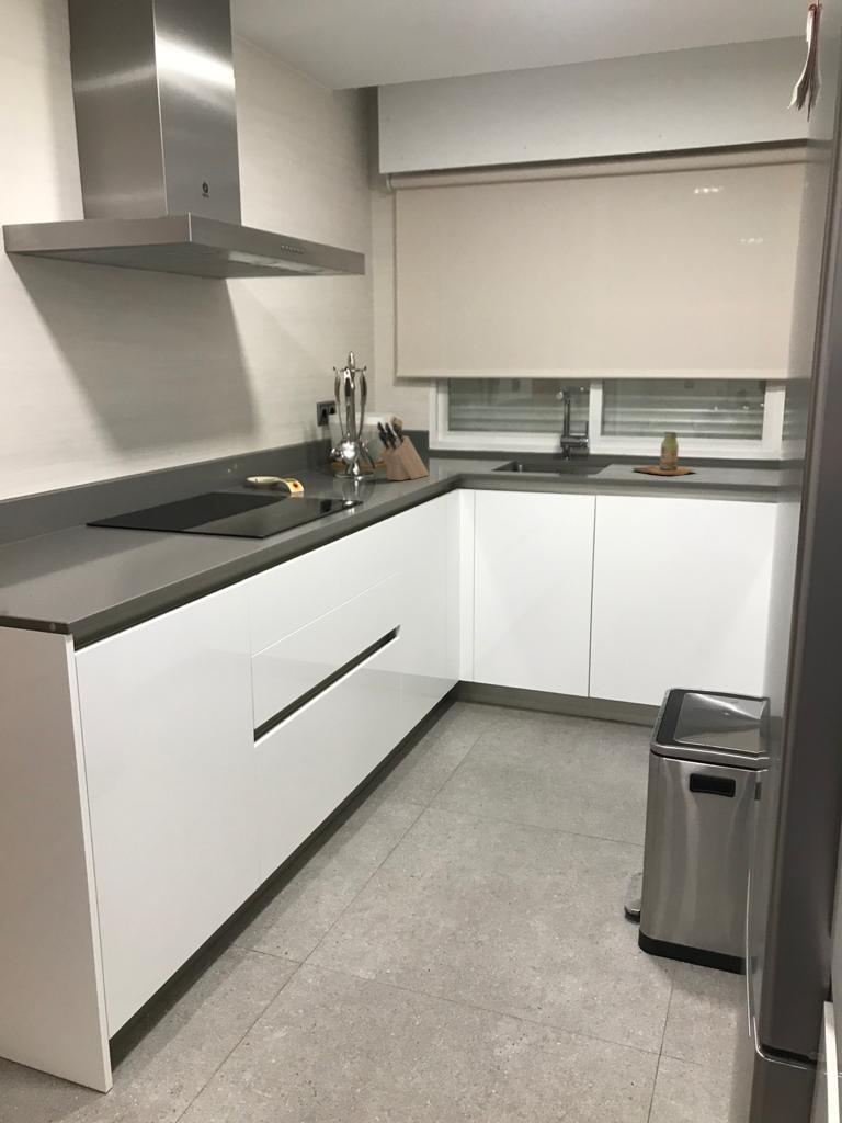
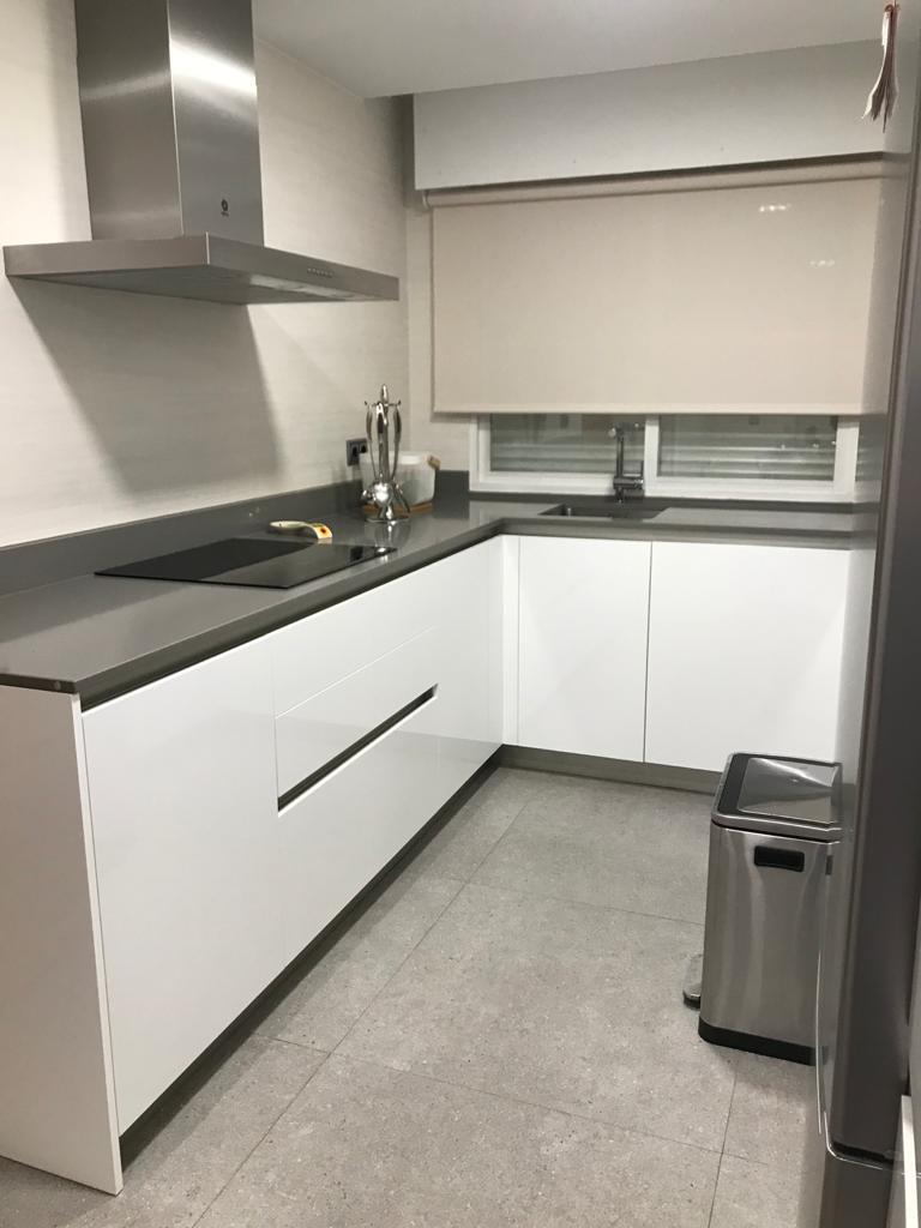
- bottle (664, 452)
- knife block (401, 450)
